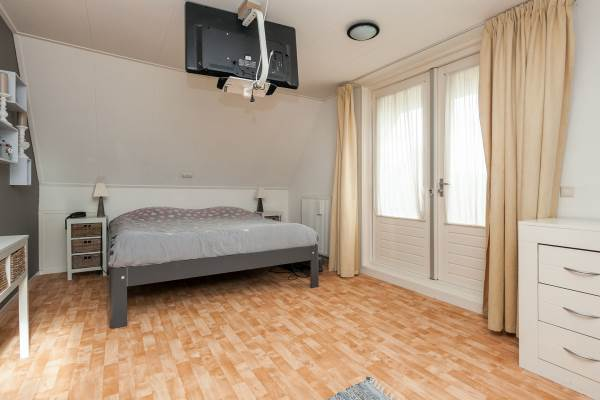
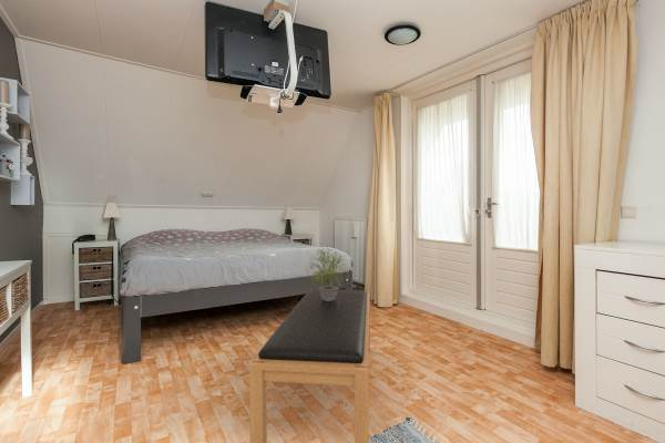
+ potted plant (328, 271)
+ bench (328, 348)
